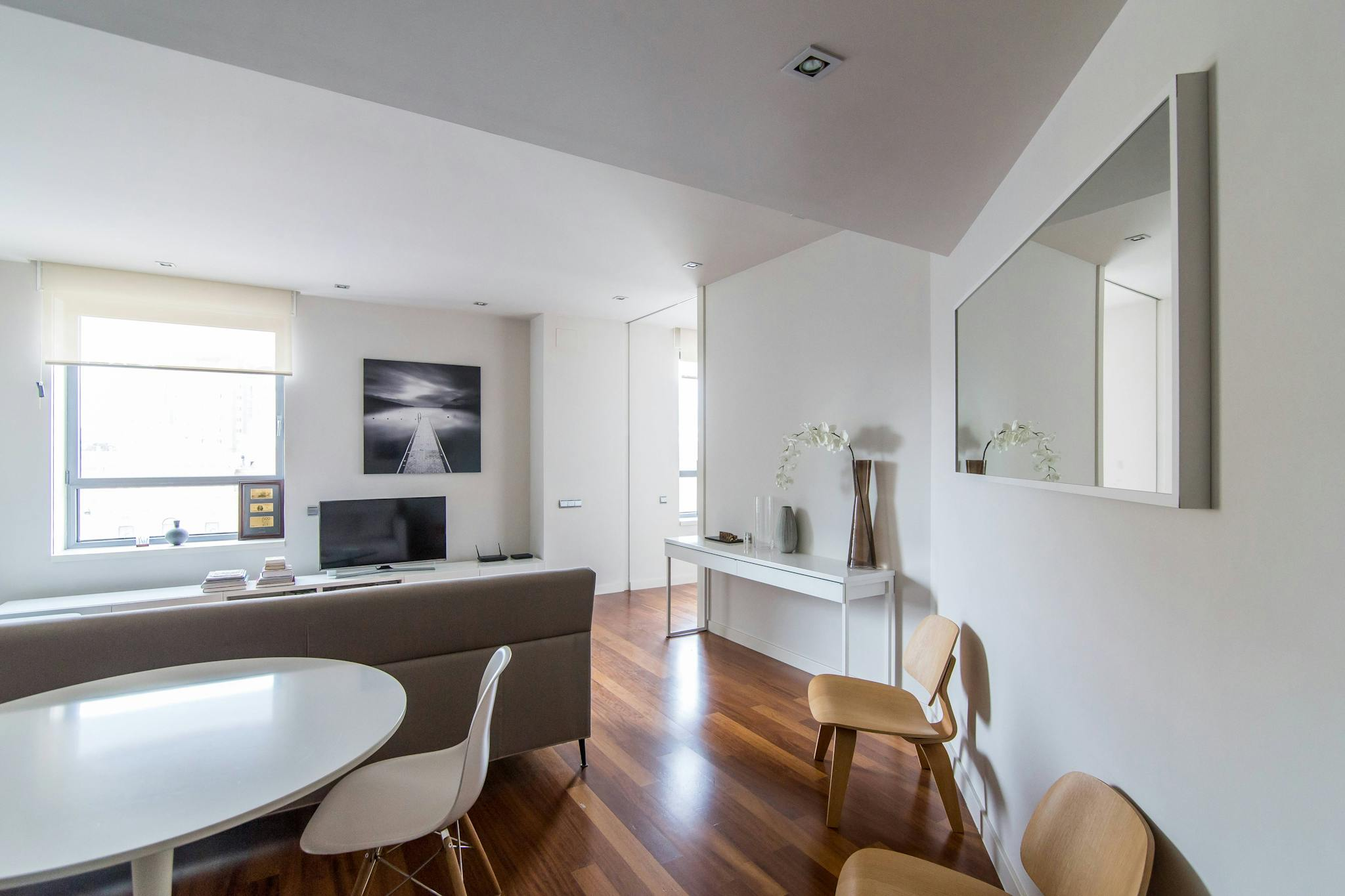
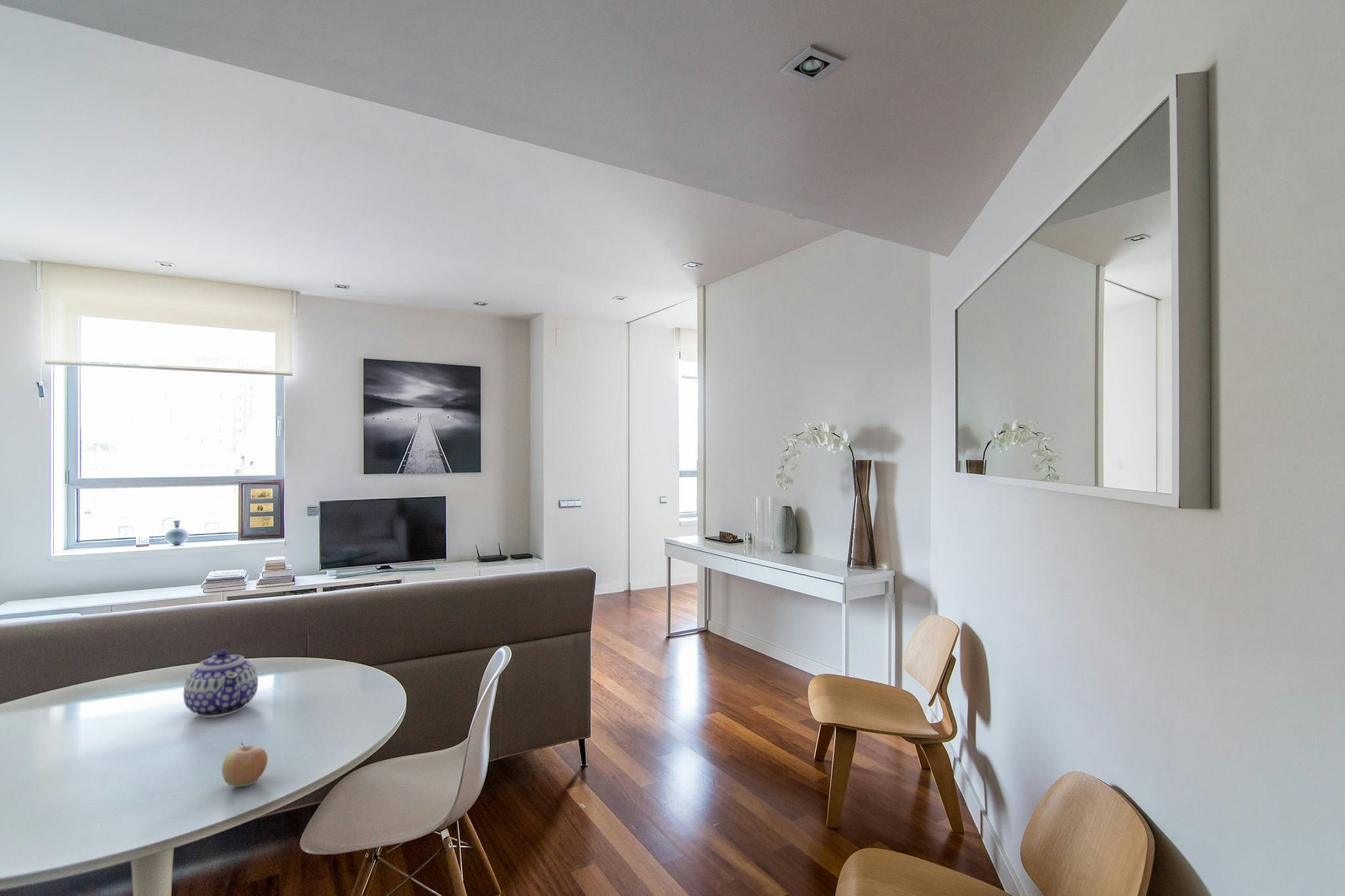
+ fruit (244, 762)
+ teapot (221, 679)
